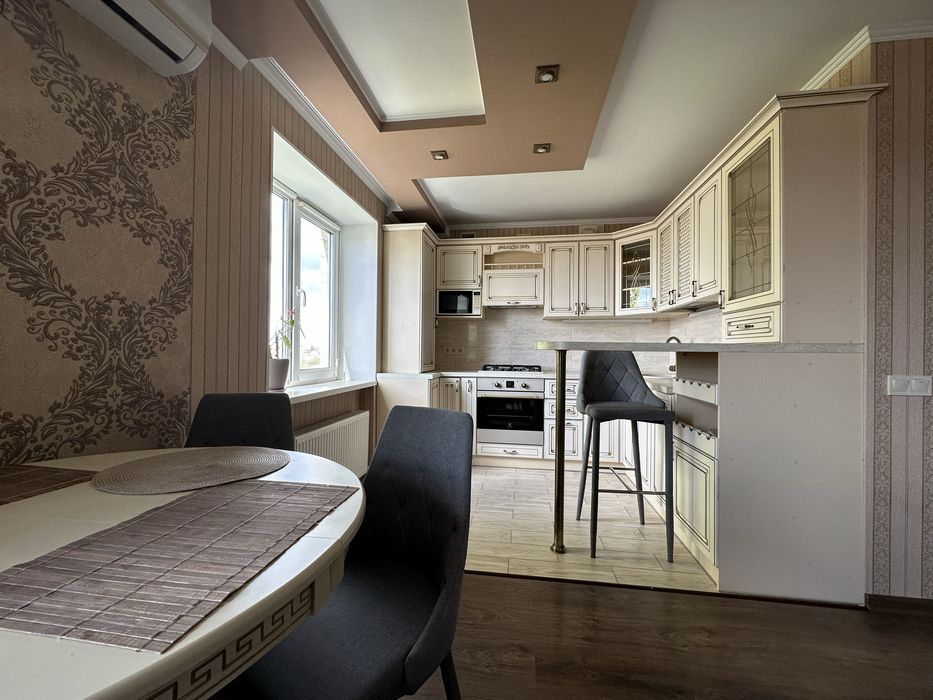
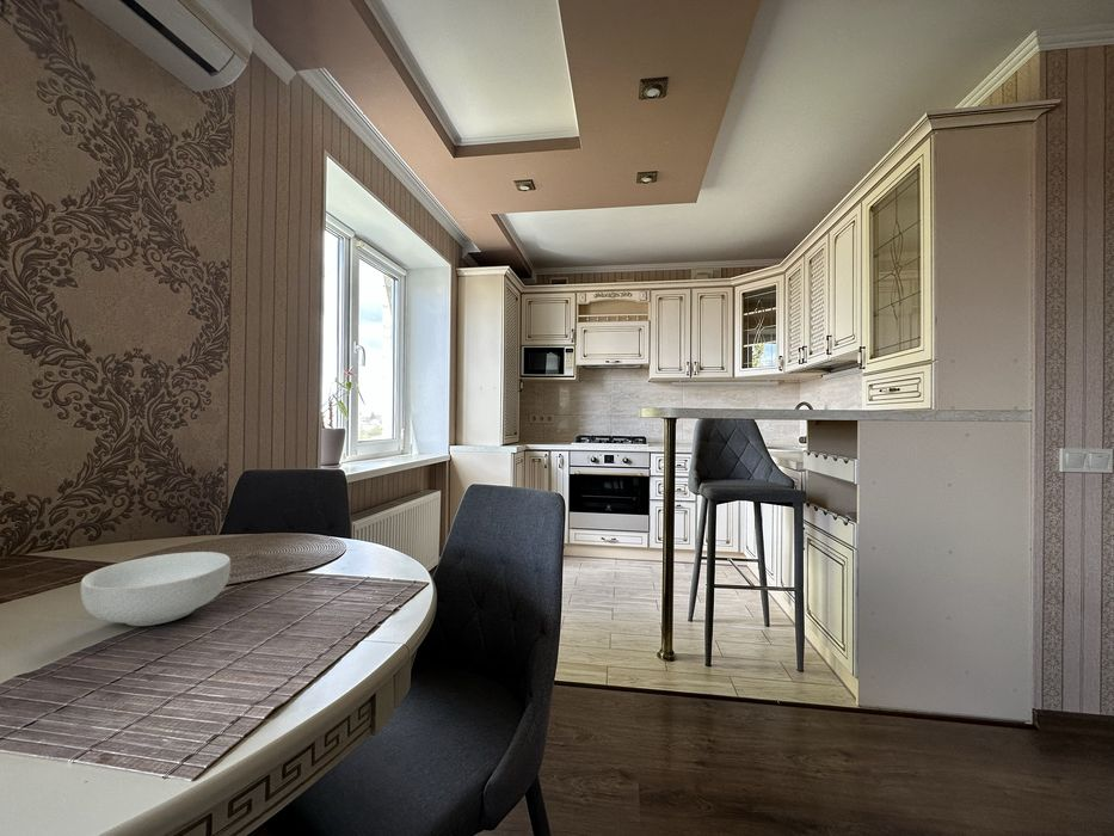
+ cereal bowl (160, 590)
